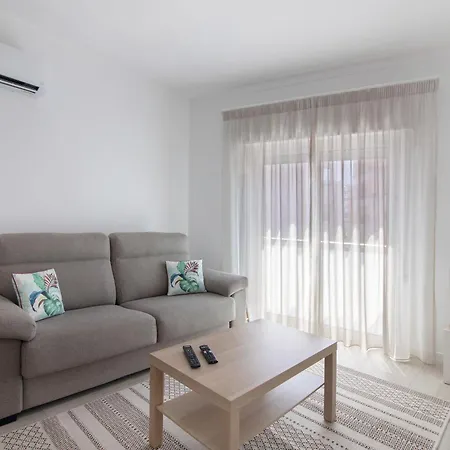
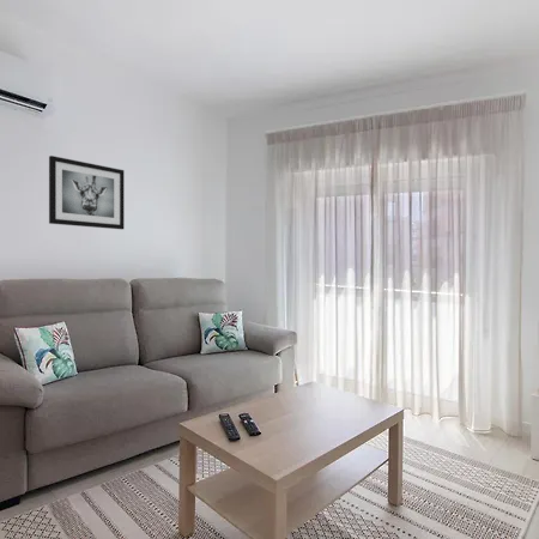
+ wall art (89, 194)
